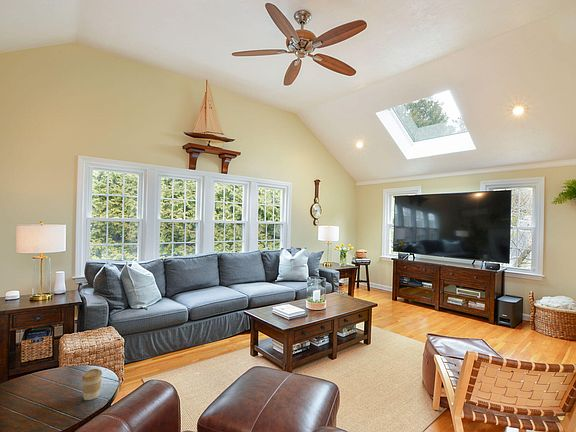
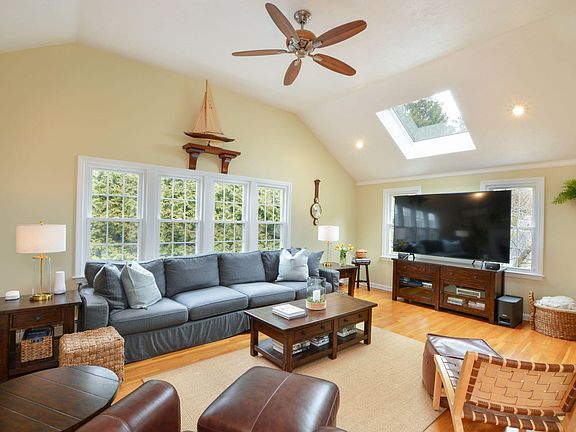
- coffee cup (91, 383)
